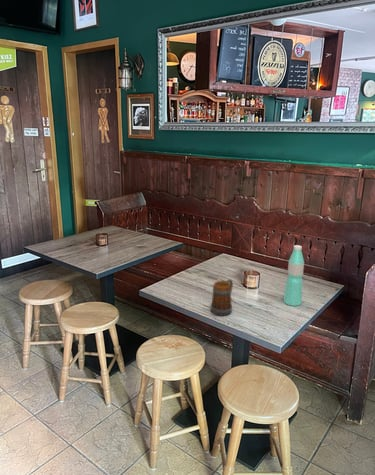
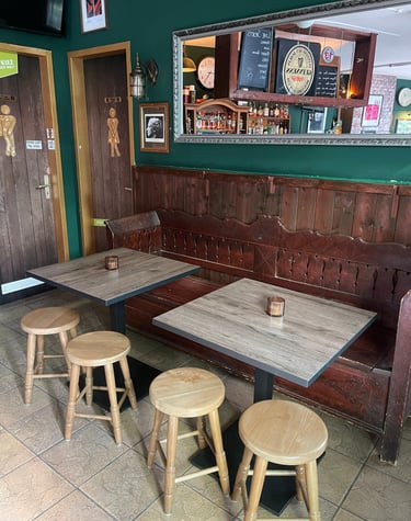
- water bottle (295, 274)
- beer mug (224, 295)
